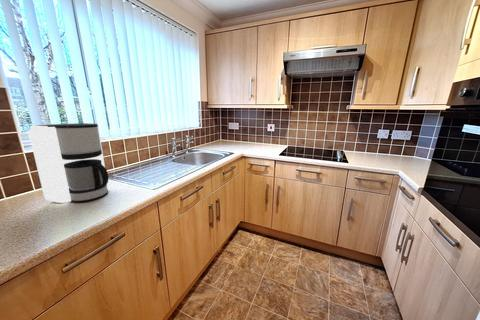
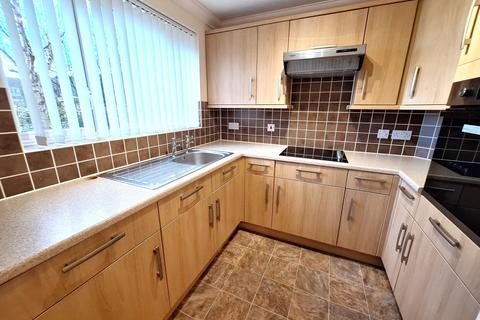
- coffee maker (84, 161)
